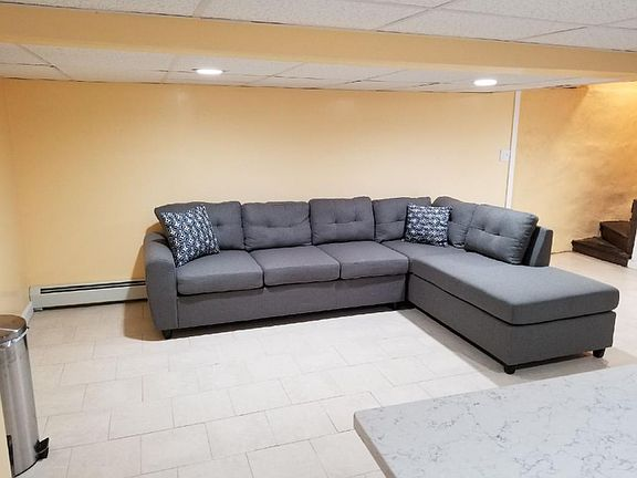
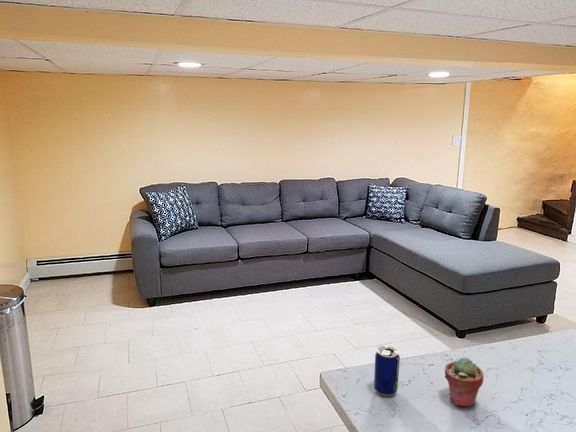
+ potted succulent (463, 379)
+ beer can (386, 370)
